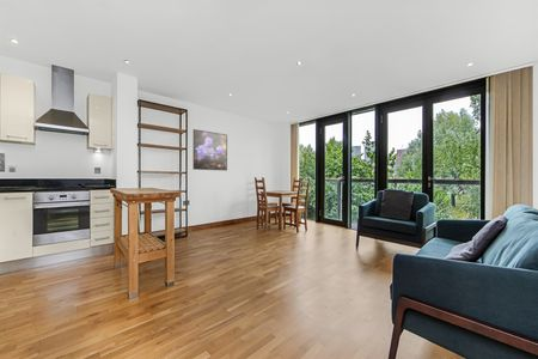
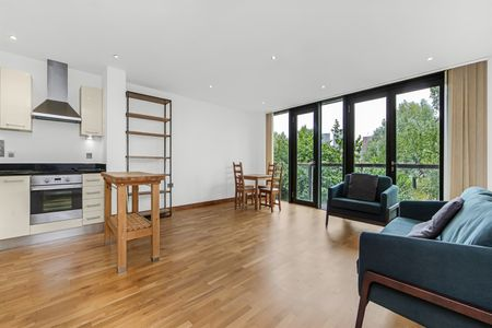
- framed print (210, 151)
